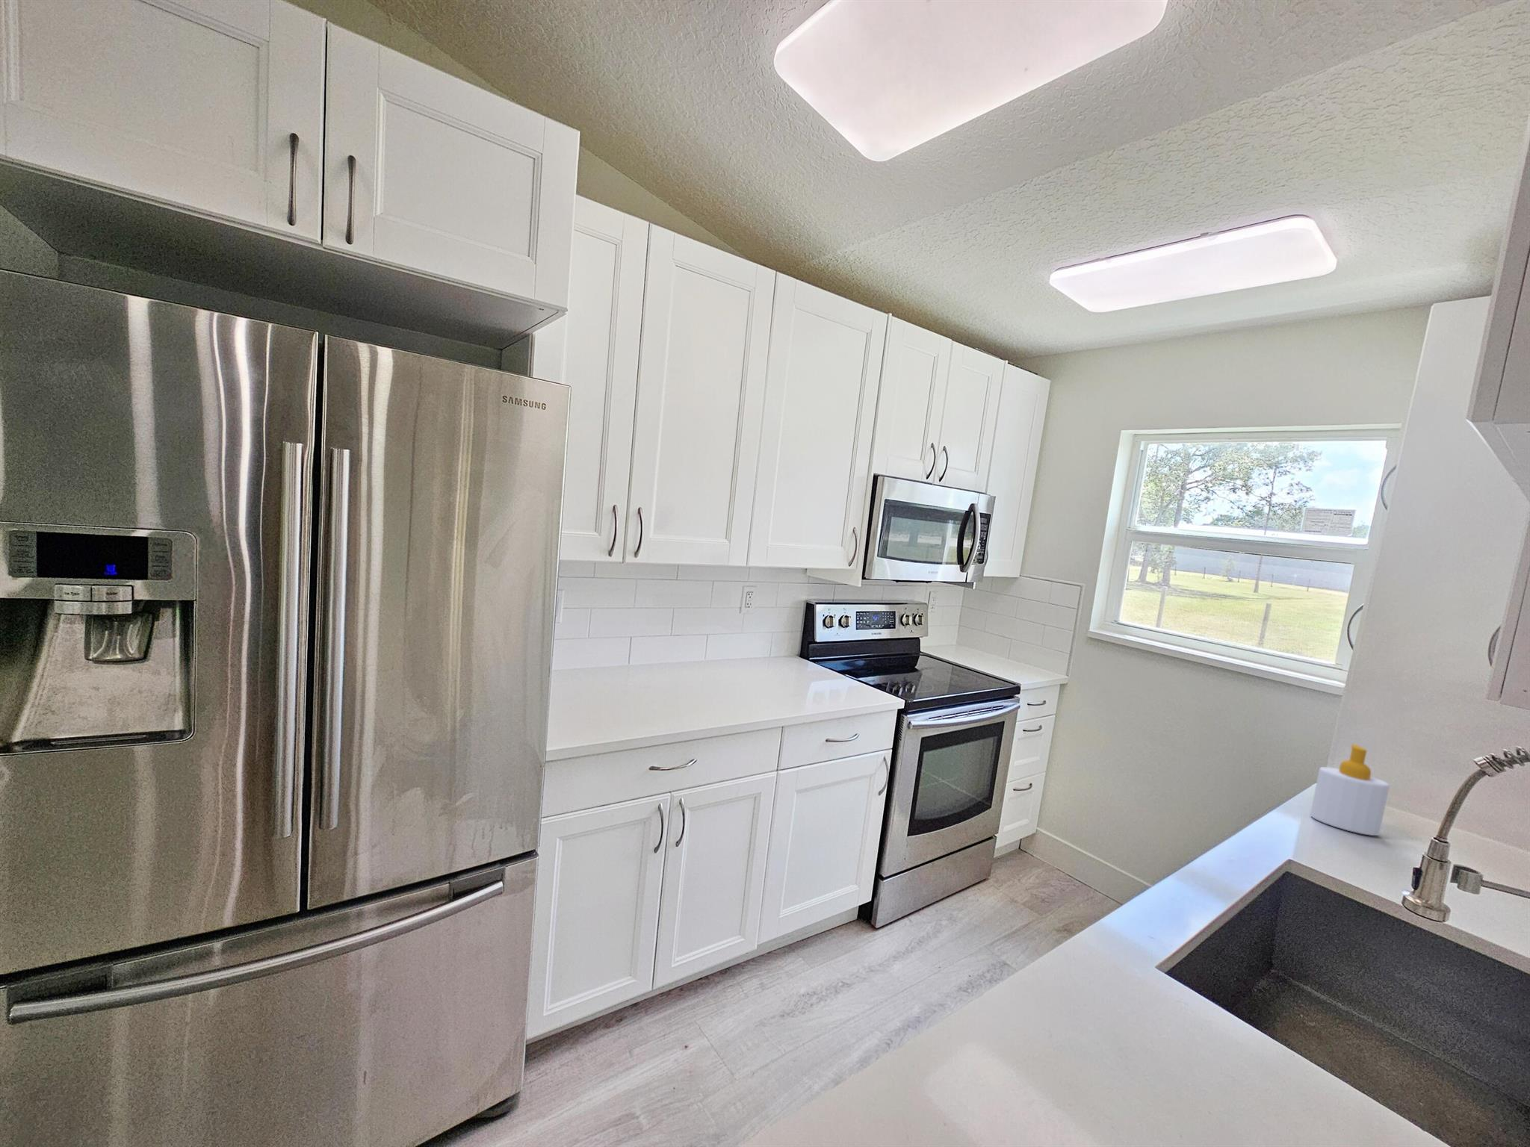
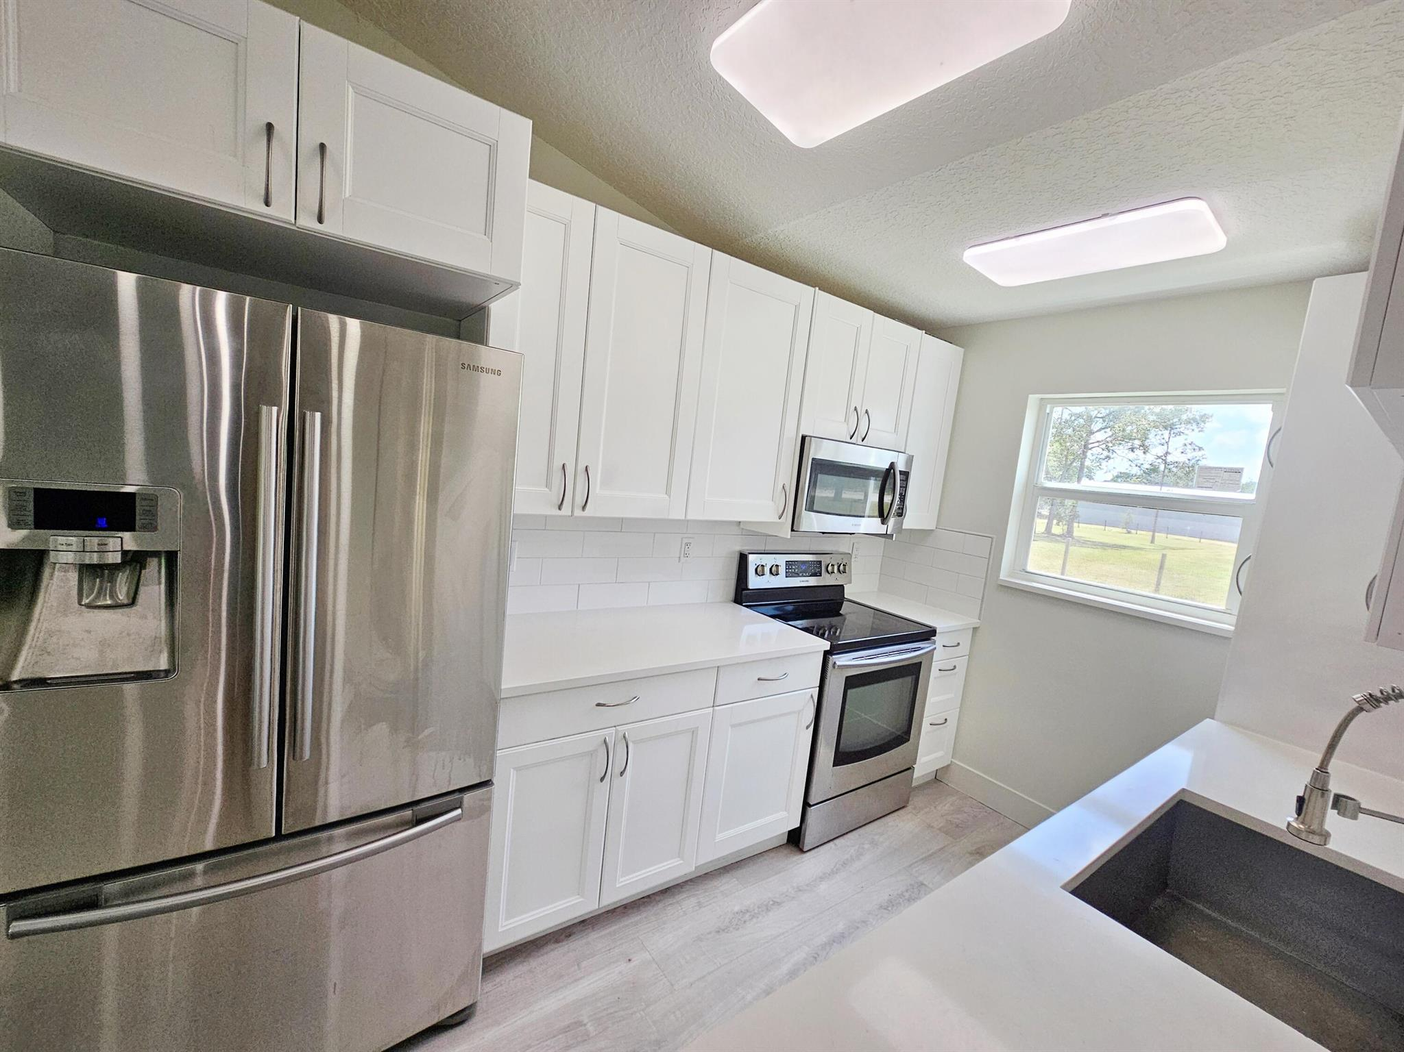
- soap bottle (1352, 787)
